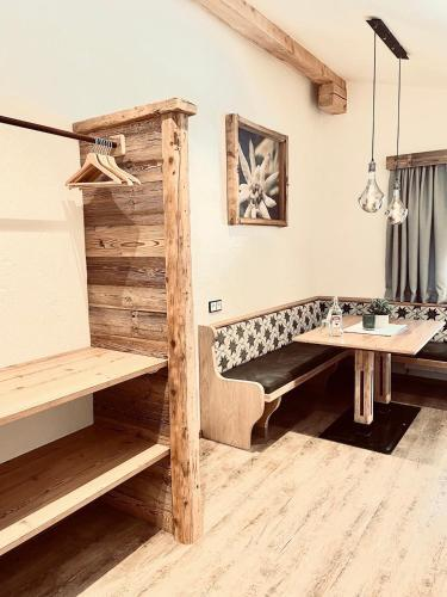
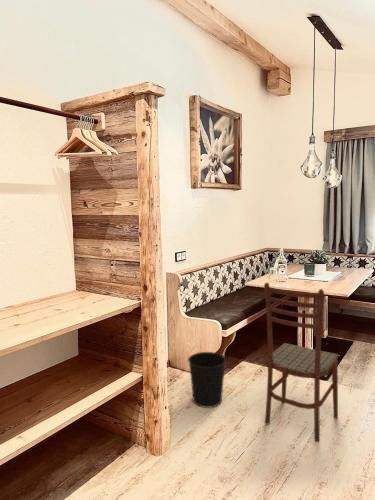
+ wastebasket (207, 379)
+ dining chair (302, 351)
